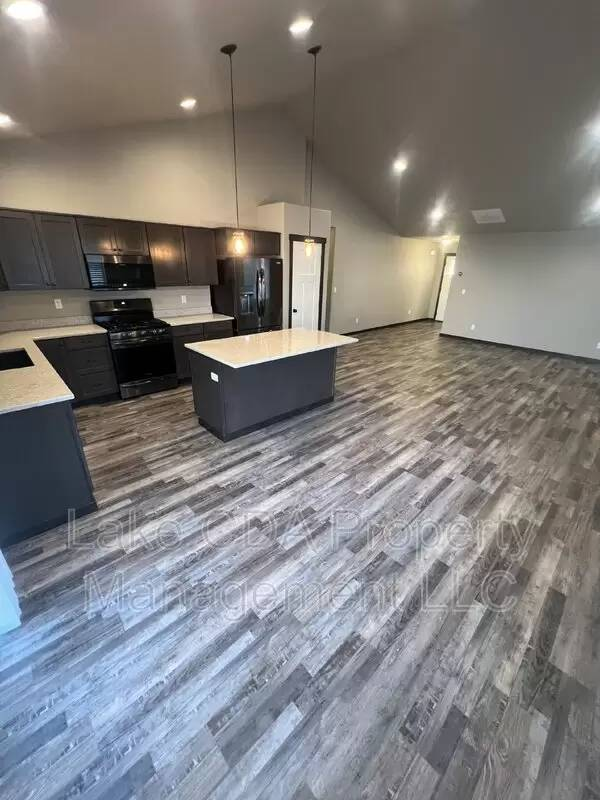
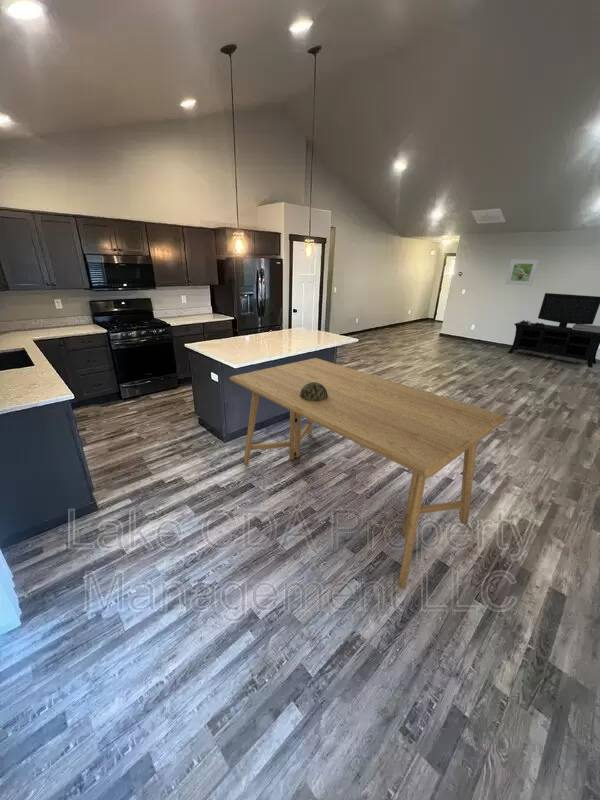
+ dining table (349, 439)
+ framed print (521, 272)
+ media console (559, 327)
+ decorative bowl (314, 389)
